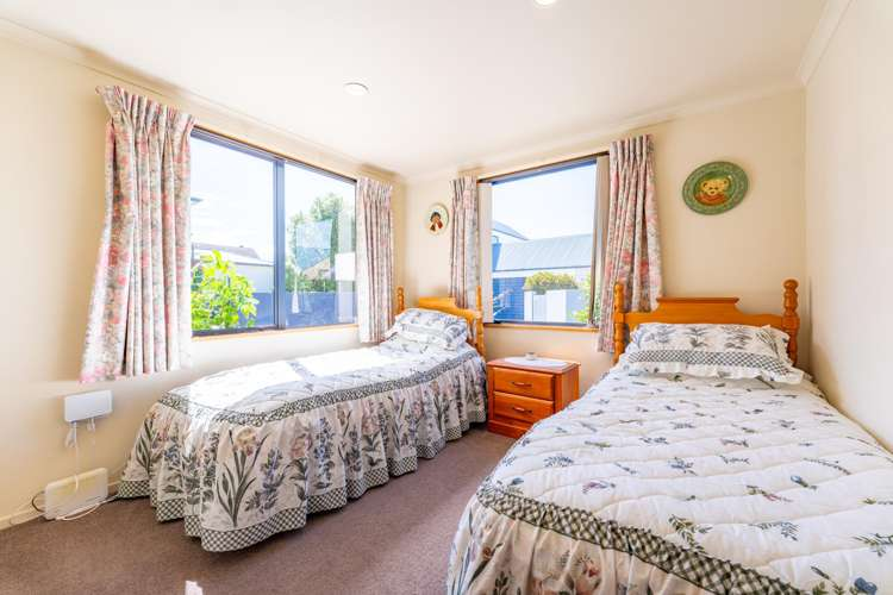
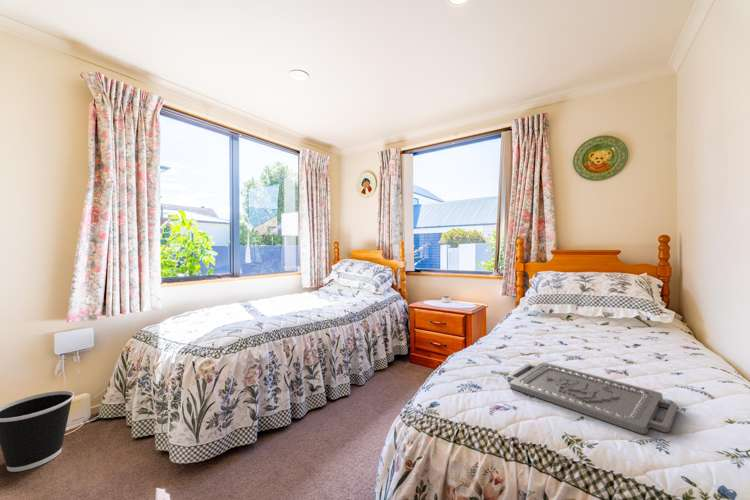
+ serving tray (582, 390)
+ wastebasket (35, 431)
